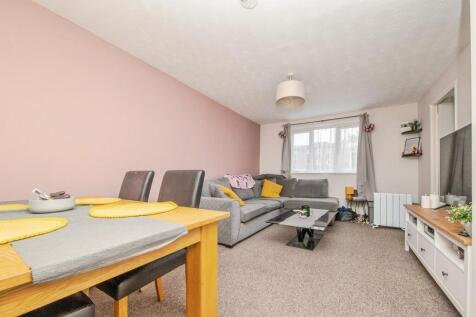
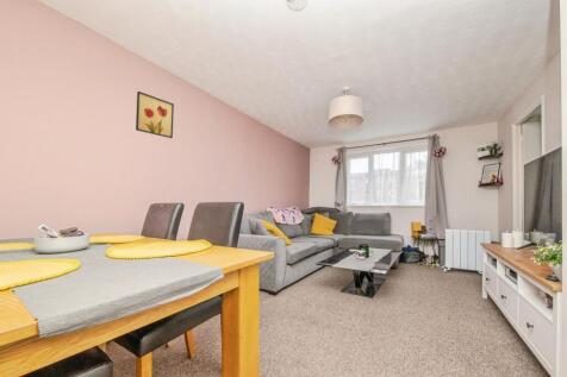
+ wall art (155, 115)
